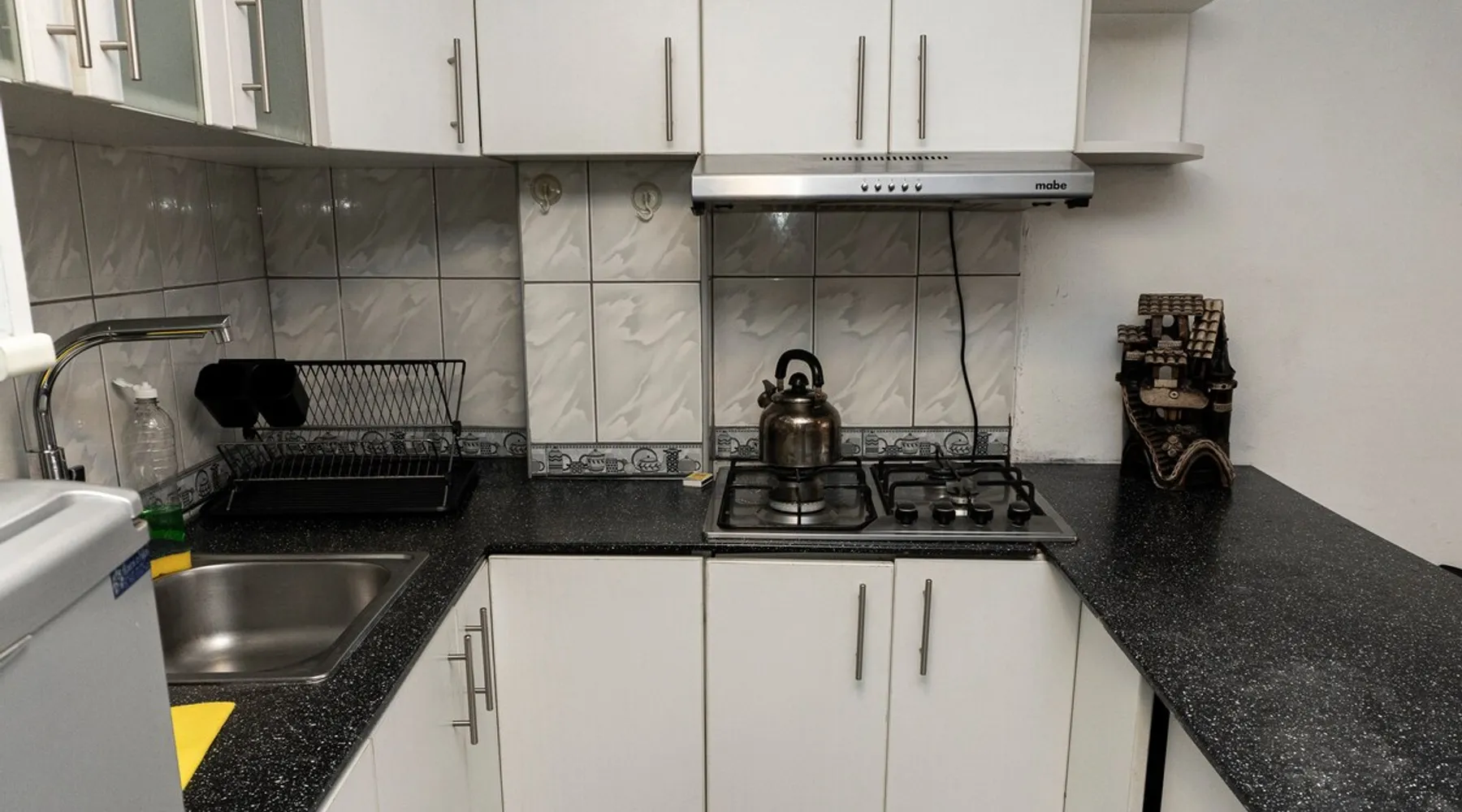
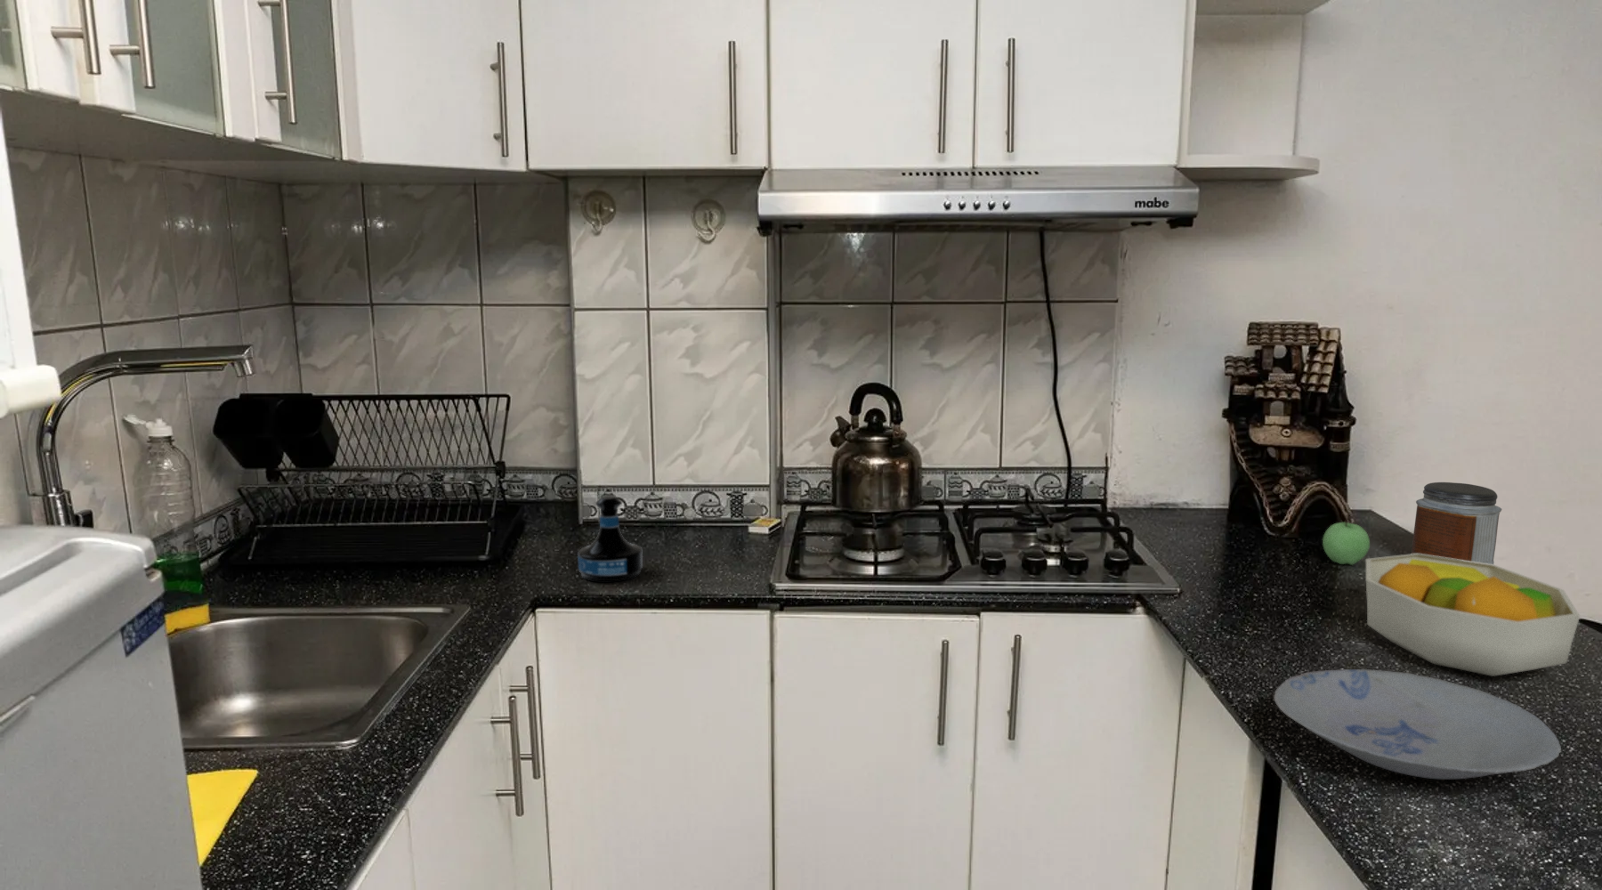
+ bowl (1407, 733)
+ tequila bottle (609, 535)
+ fruit bowl (1462, 601)
+ apple (1346, 541)
+ jar (1455, 527)
